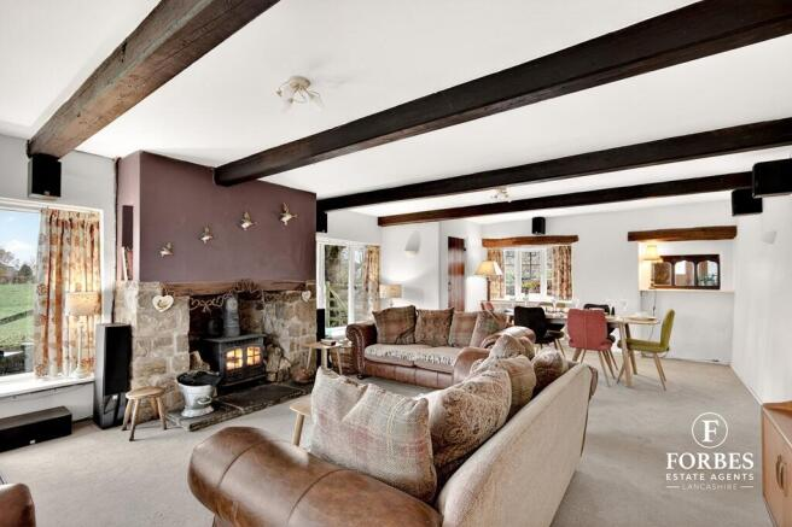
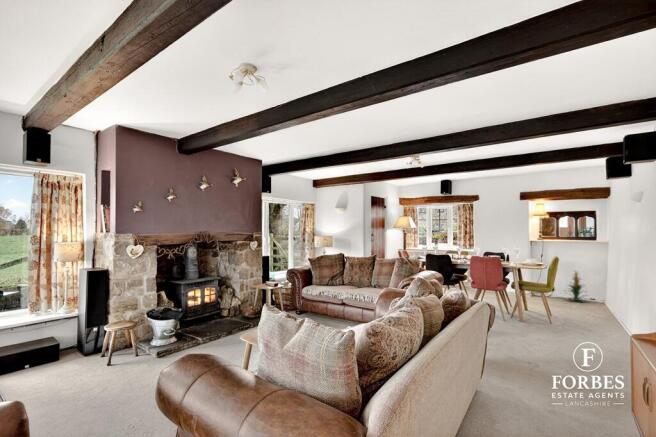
+ indoor plant (576, 284)
